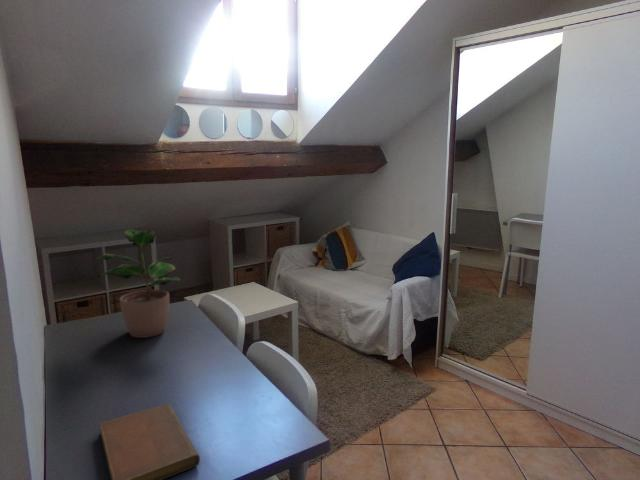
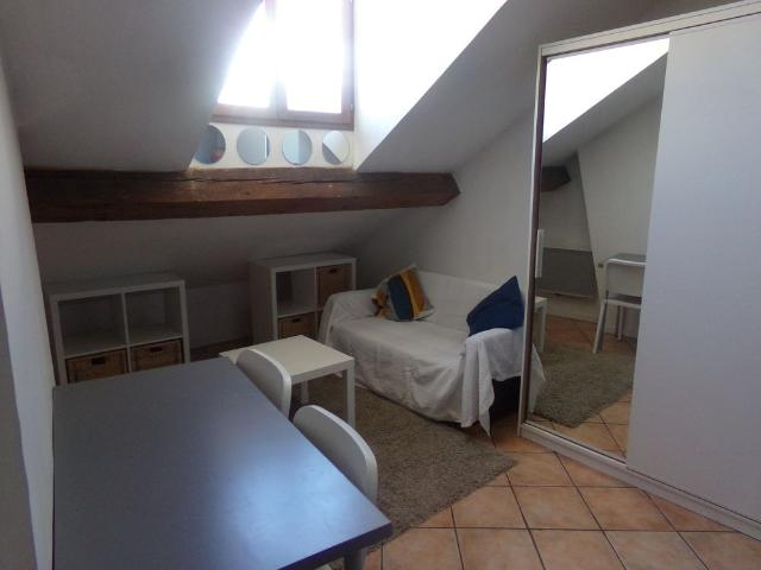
- potted plant (143, 277)
- notebook (147, 442)
